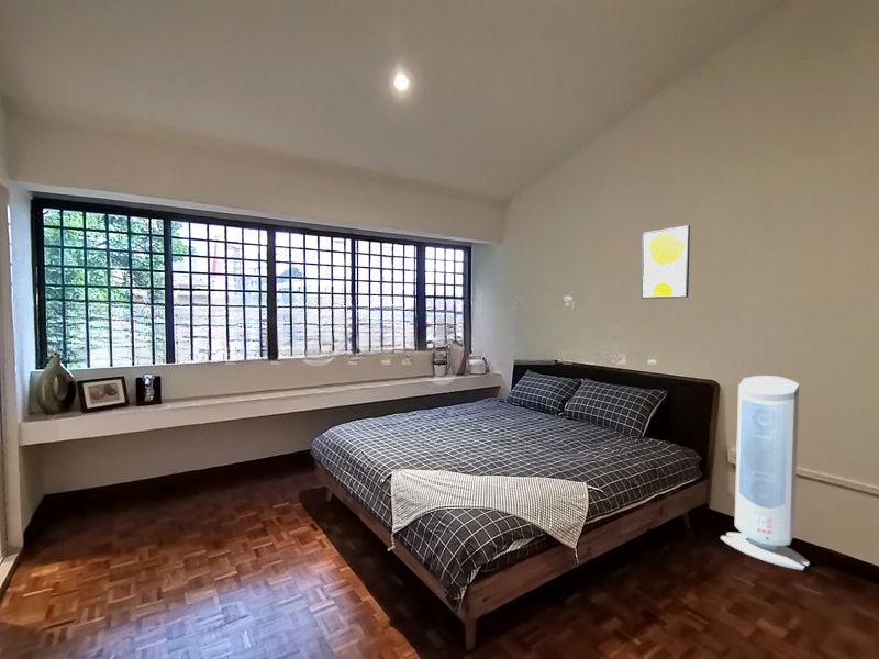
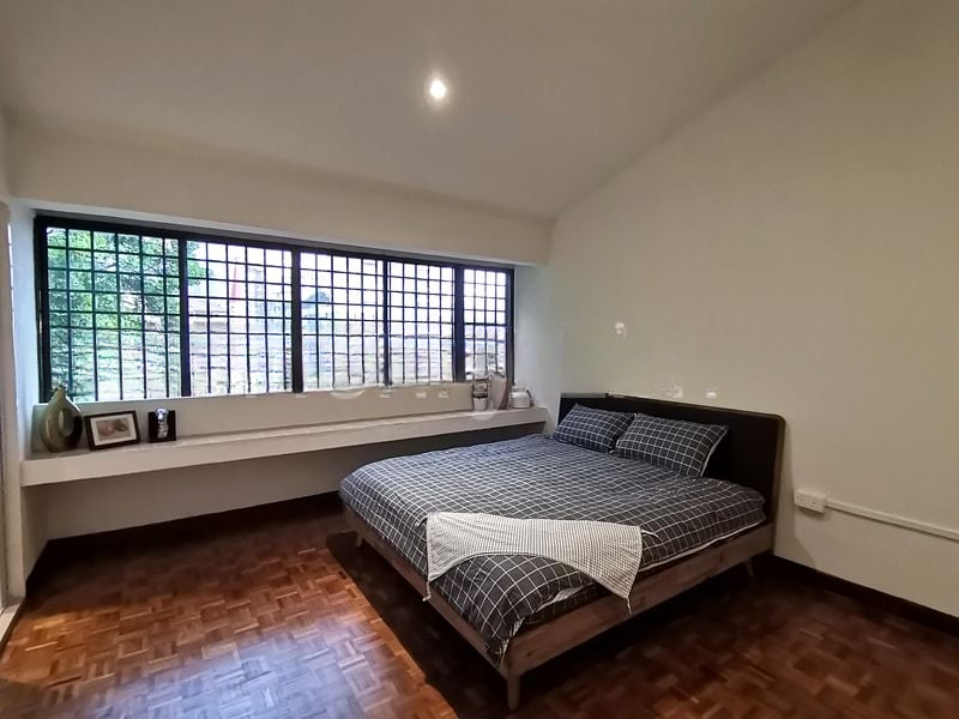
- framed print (664, 264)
- air purifier (765, 463)
